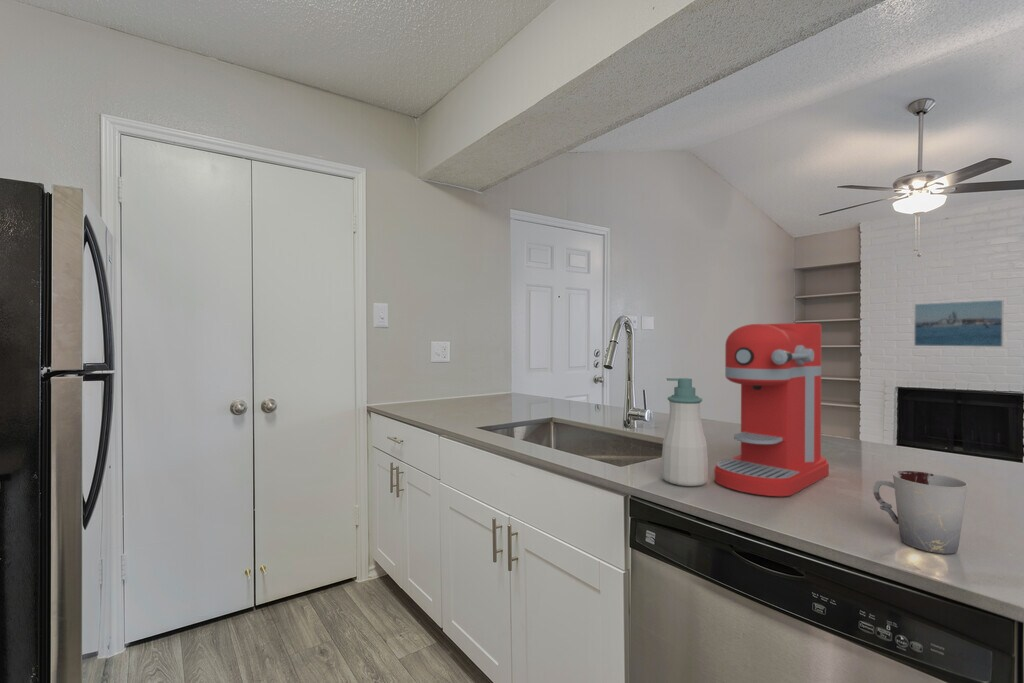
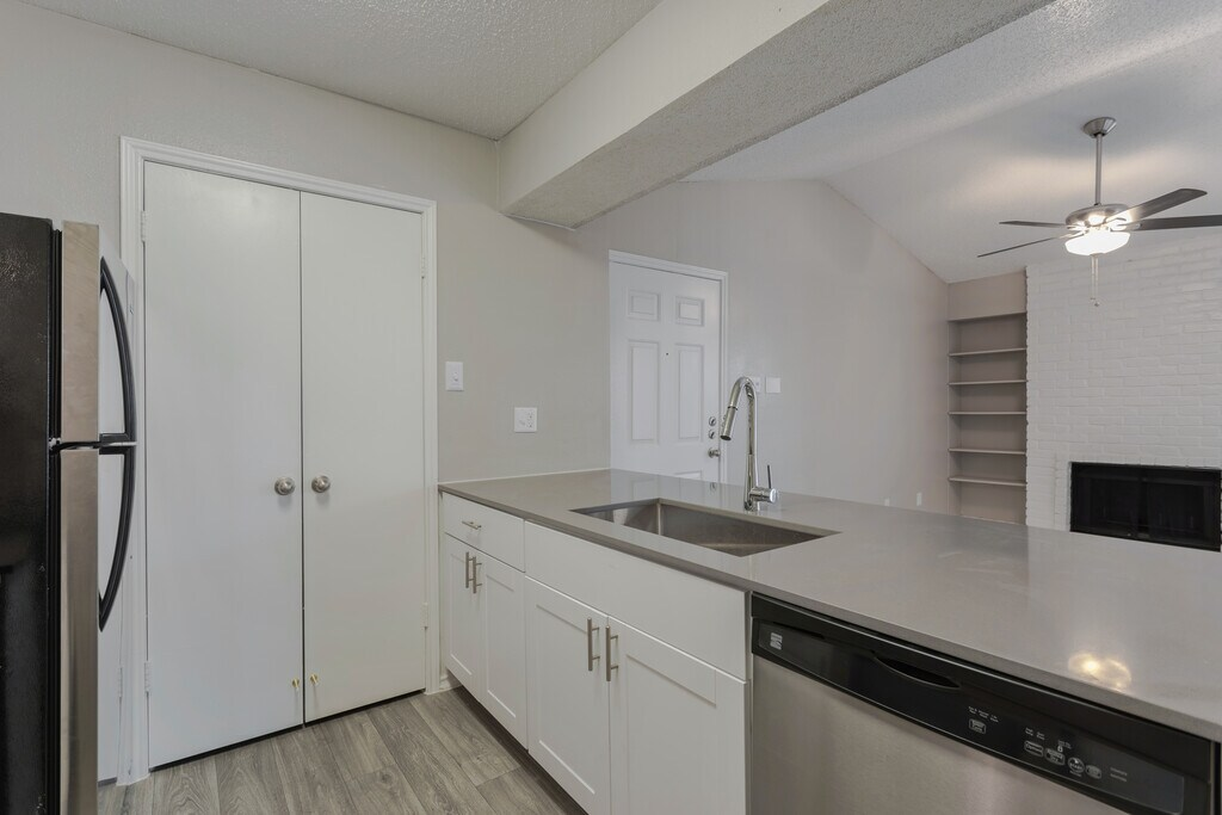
- soap bottle (684, 429)
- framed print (956, 324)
- cup (915, 508)
- coffee maker (774, 400)
